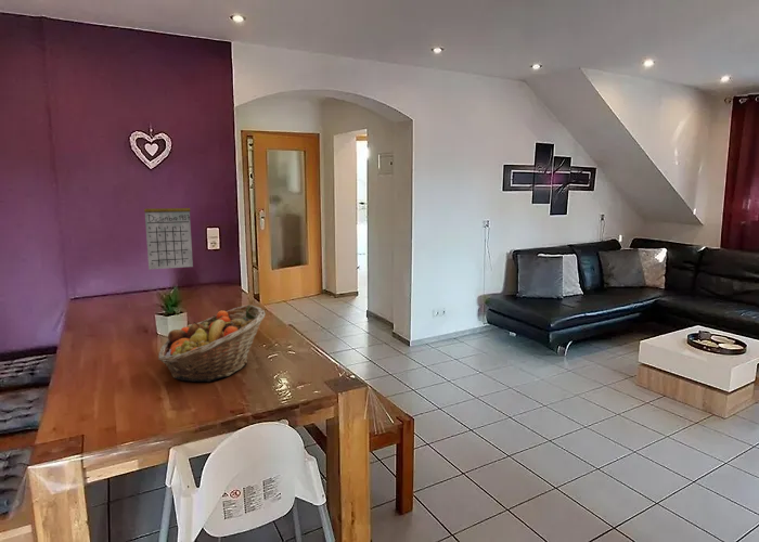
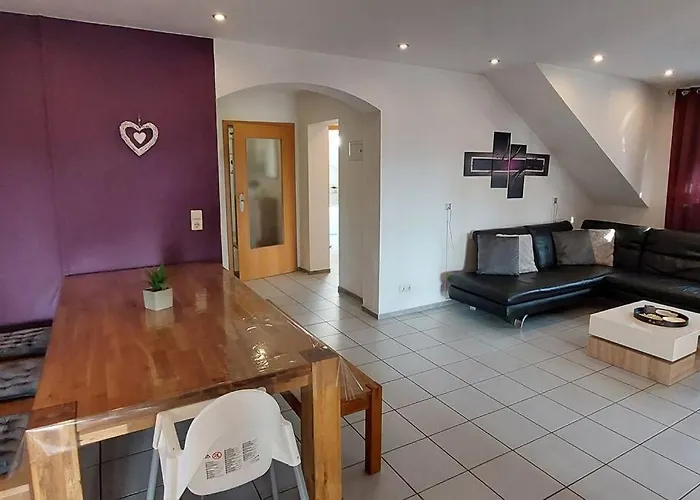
- calendar (168, 231)
- fruit basket (214, 339)
